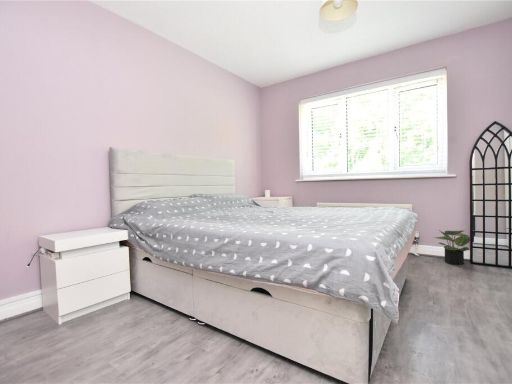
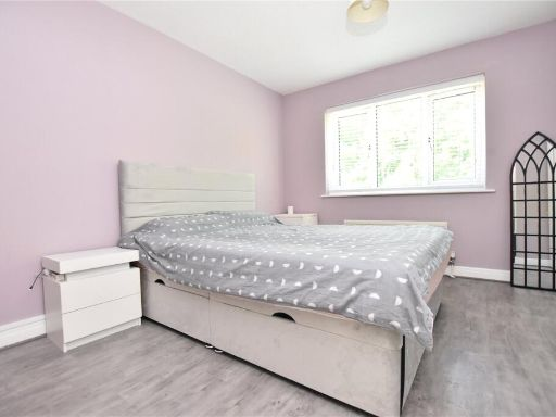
- potted plant (452, 245)
